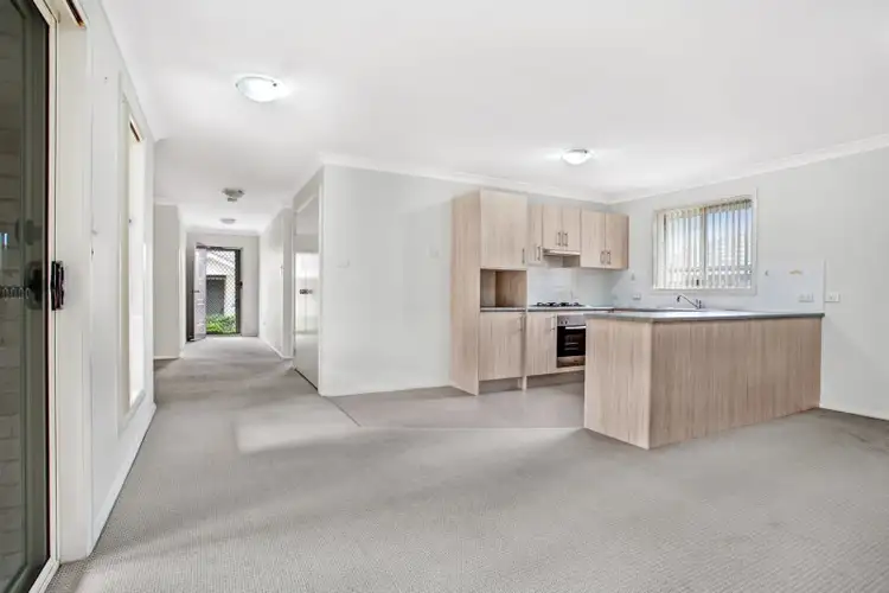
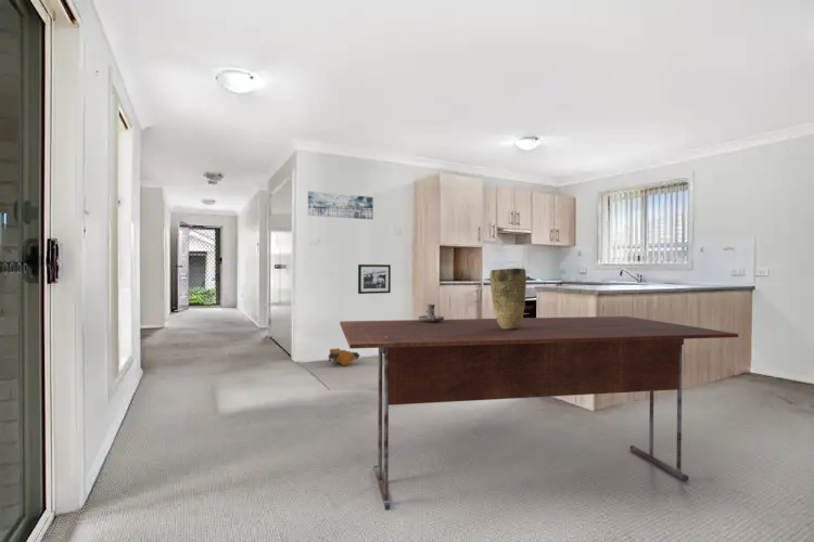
+ wall art (341, 205)
+ picture frame (374, 279)
+ candle holder (431, 312)
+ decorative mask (340, 356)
+ dining table (520, 397)
+ vase (507, 297)
